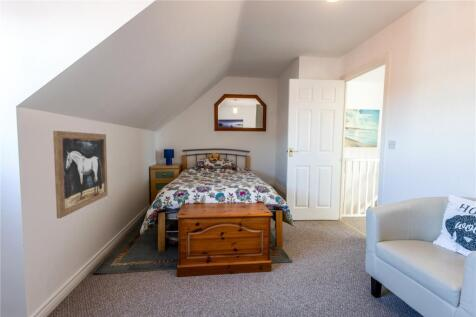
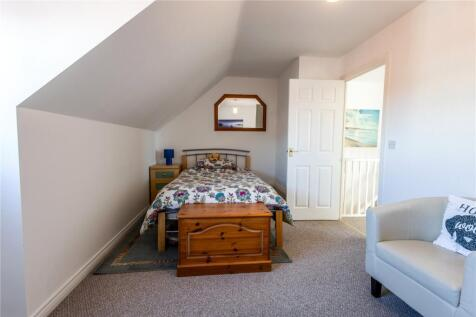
- wall art (85, 169)
